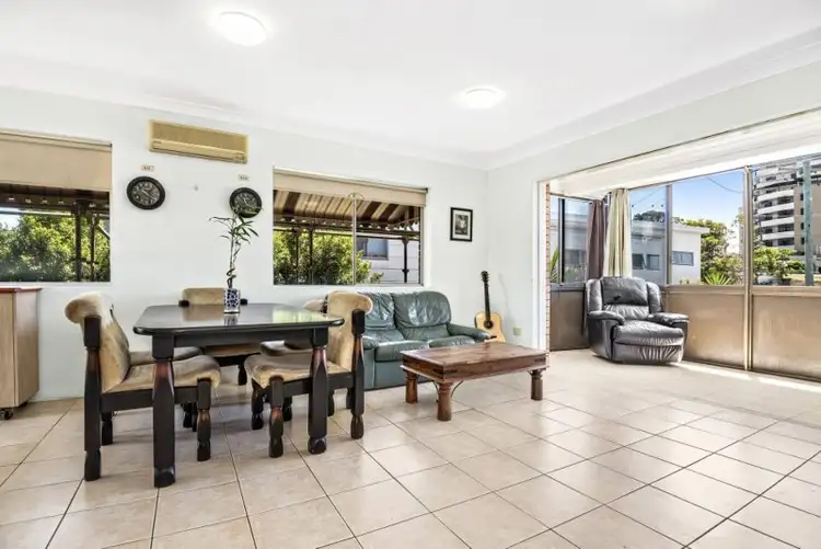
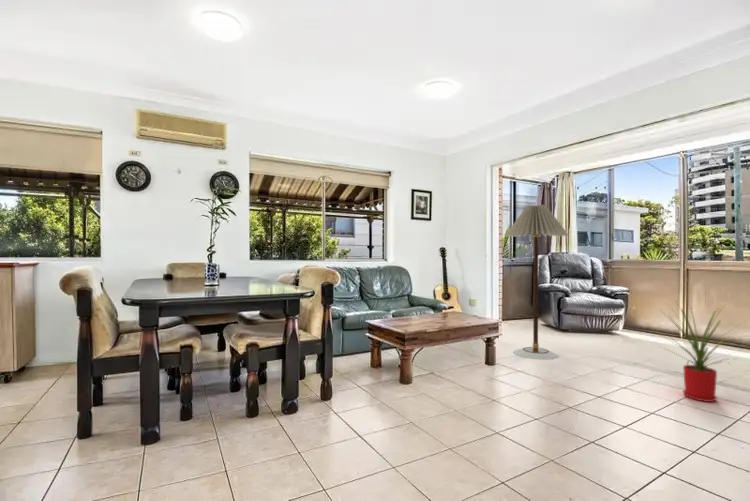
+ house plant (700, 350)
+ floor lamp (535, 279)
